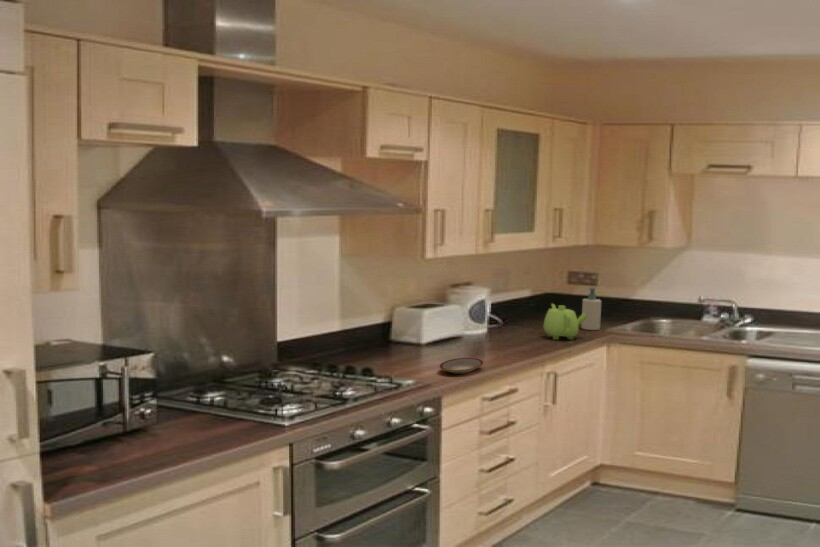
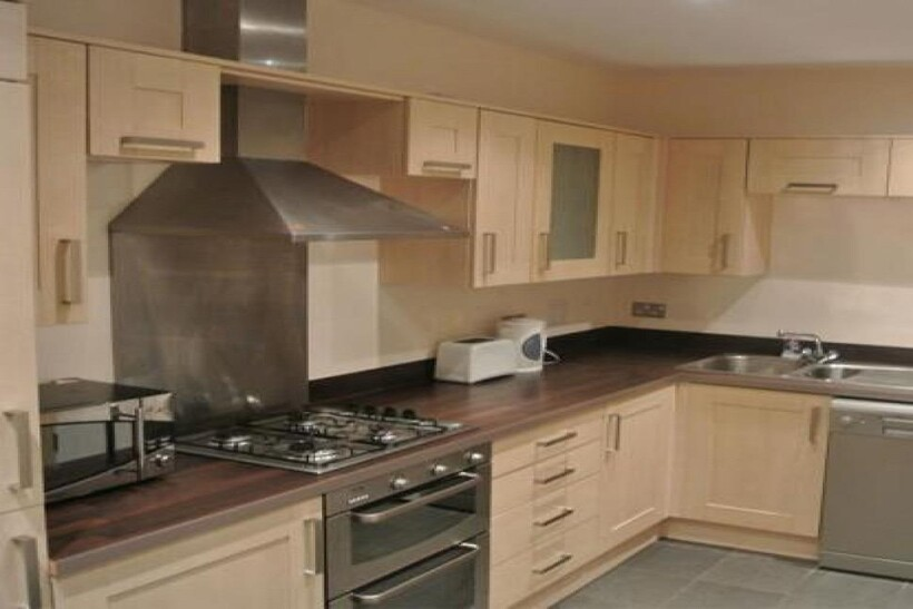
- teapot (565, 321)
- plate (461, 367)
- soap bottle (591, 308)
